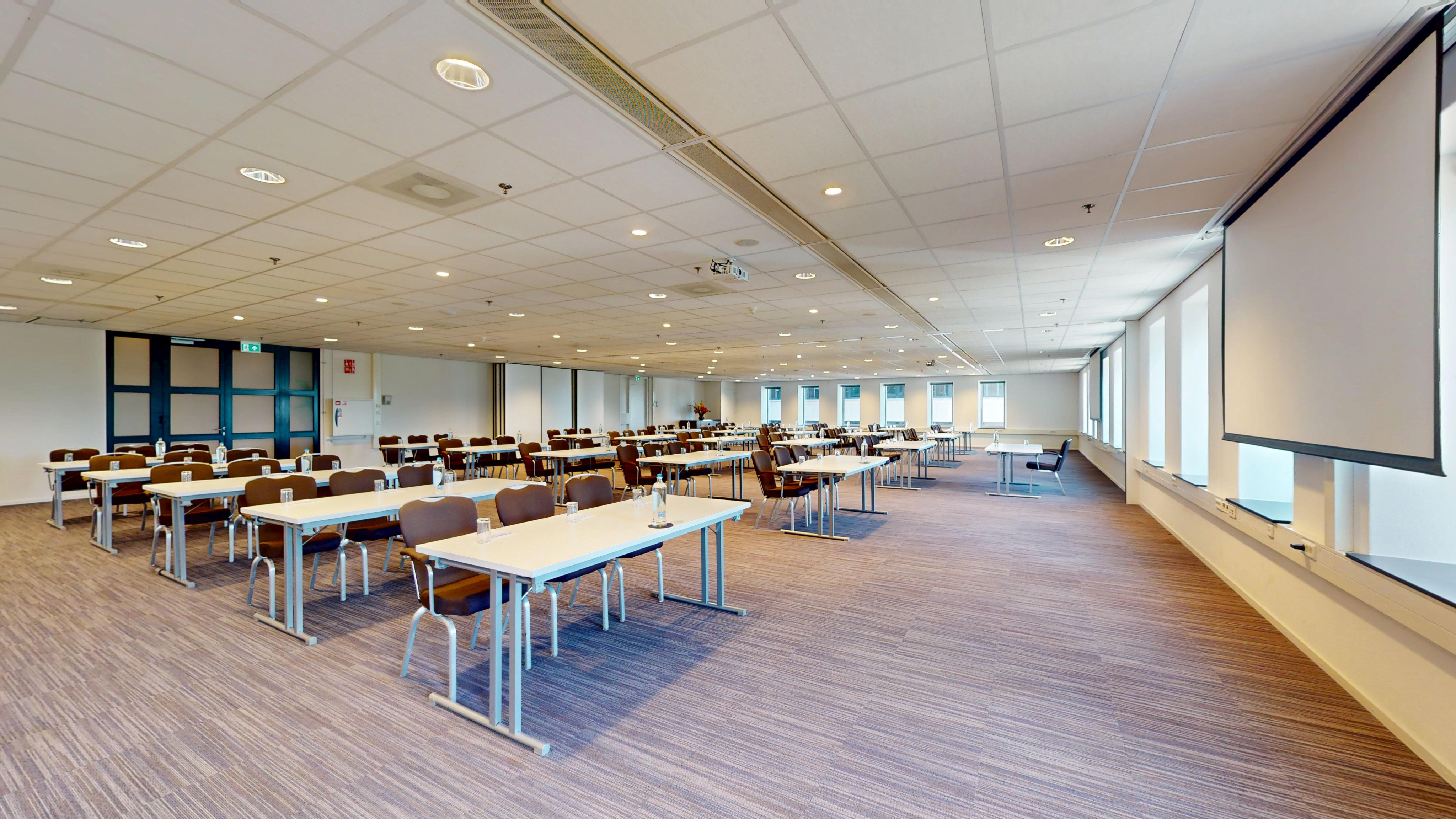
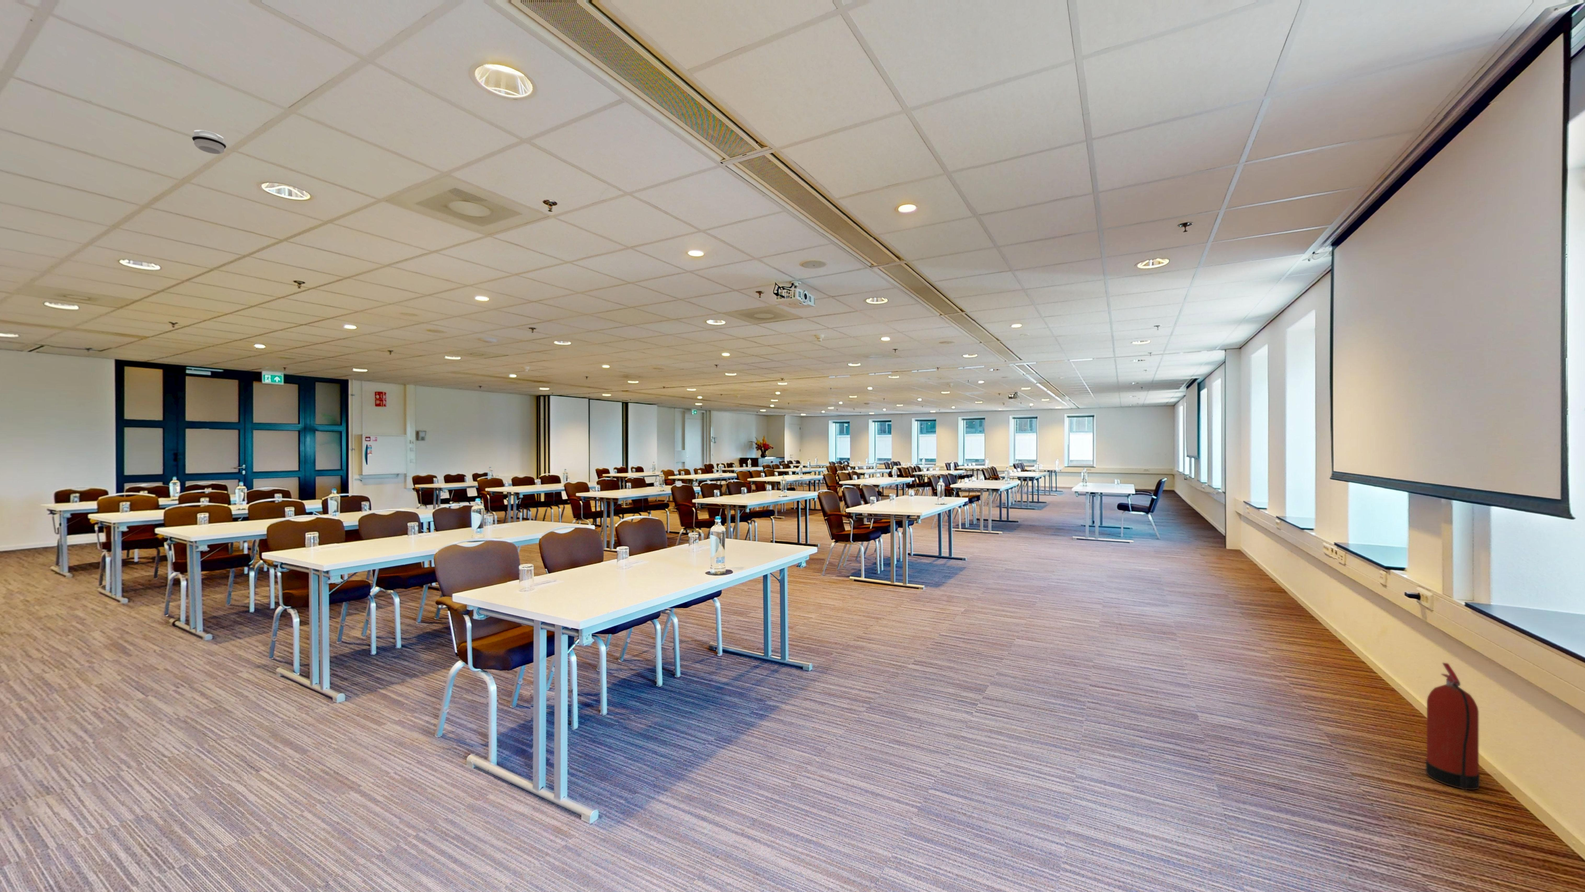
+ smoke detector (209, 143)
+ fire extinguisher (1455, 726)
